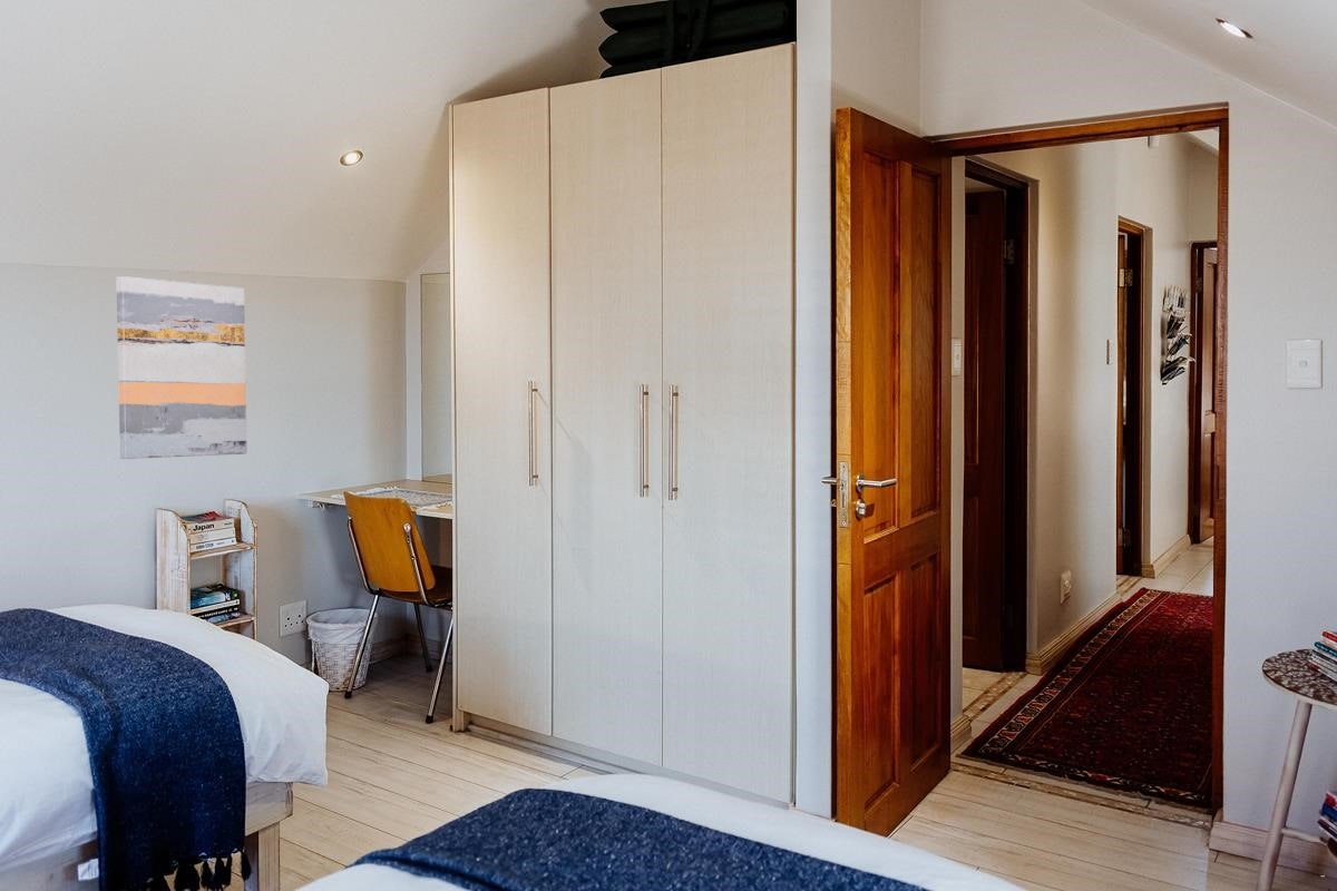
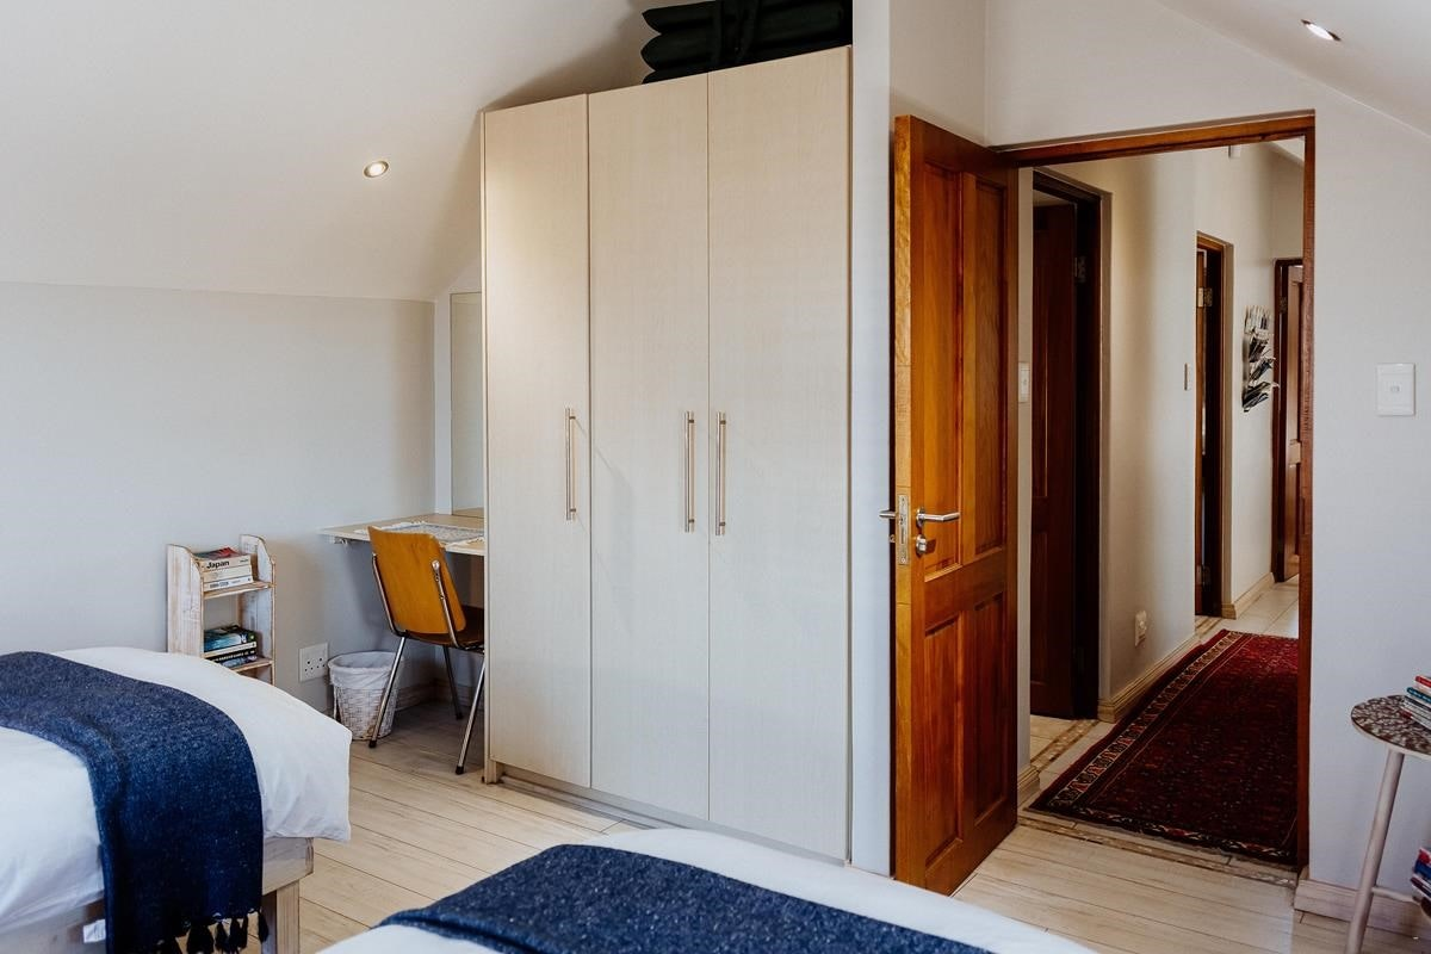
- wall art (184, 369)
